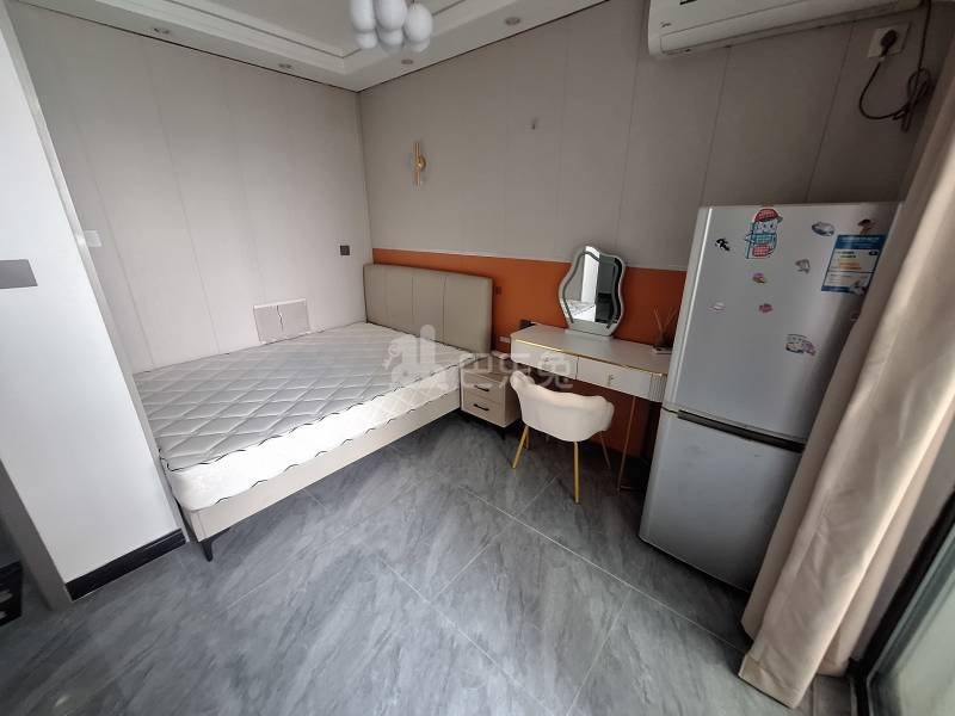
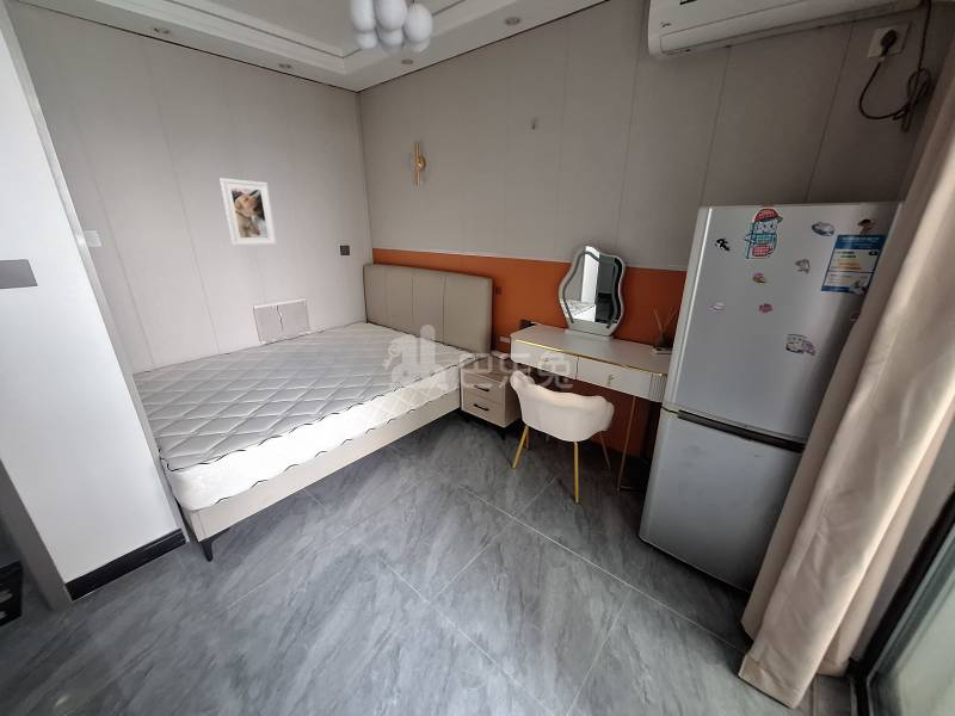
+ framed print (249, 214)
